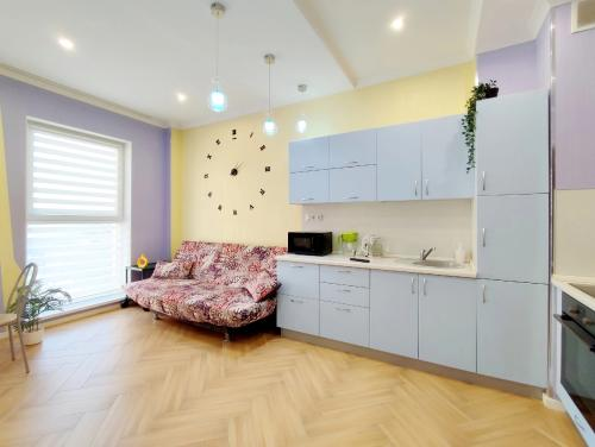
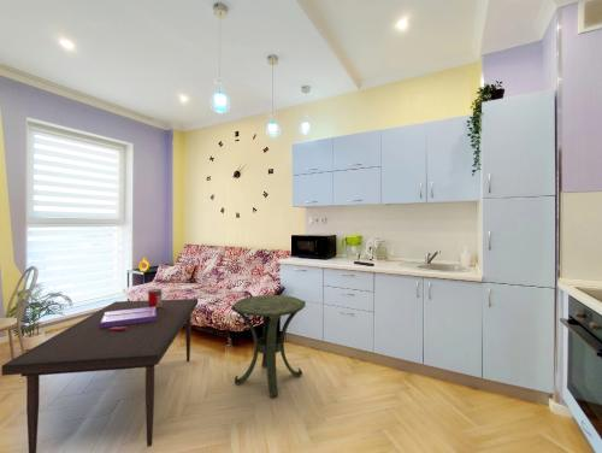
+ side table (268, 341)
+ coffee table (130, 348)
